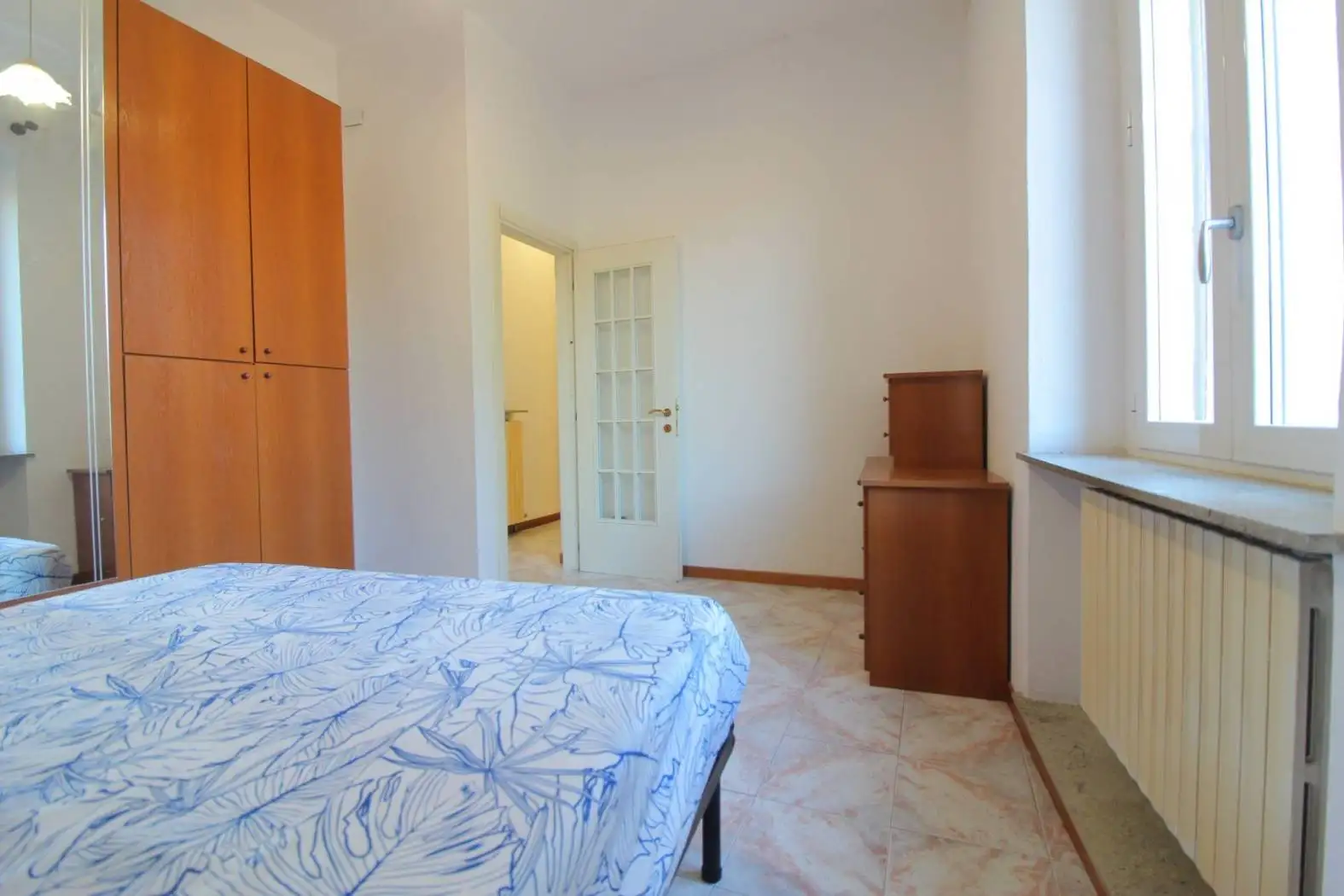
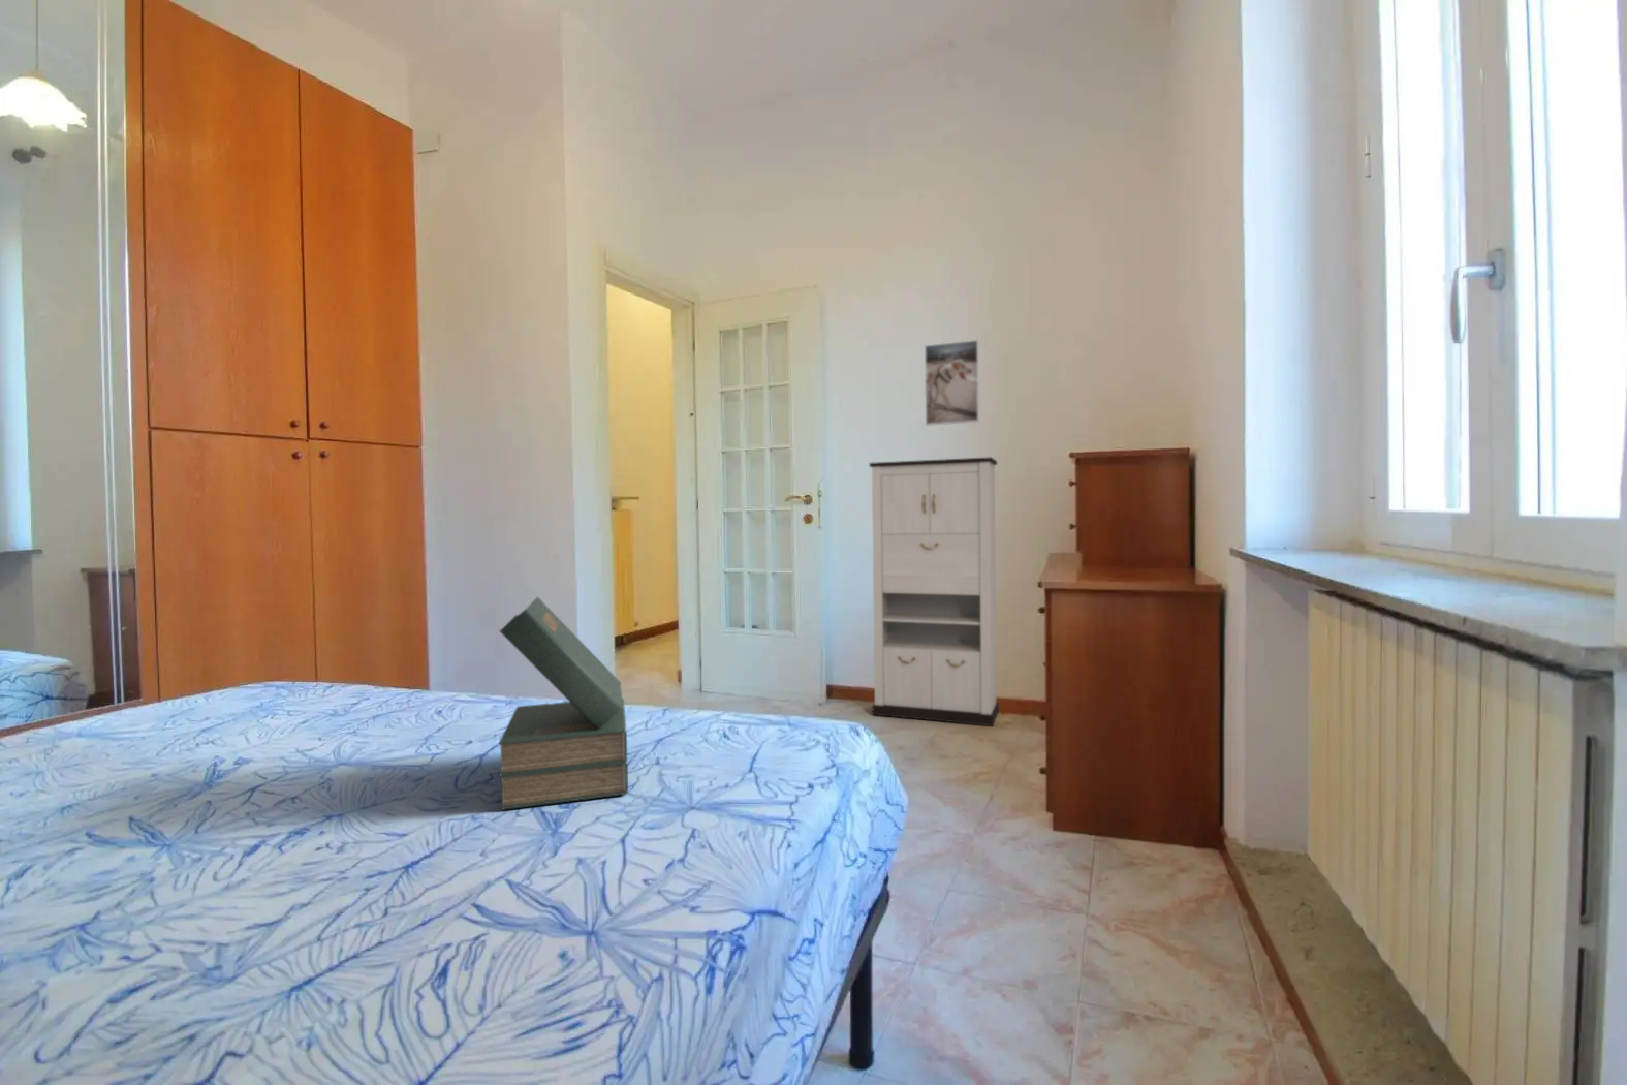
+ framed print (952, 384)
+ cabinet (933, 589)
+ book (567, 689)
